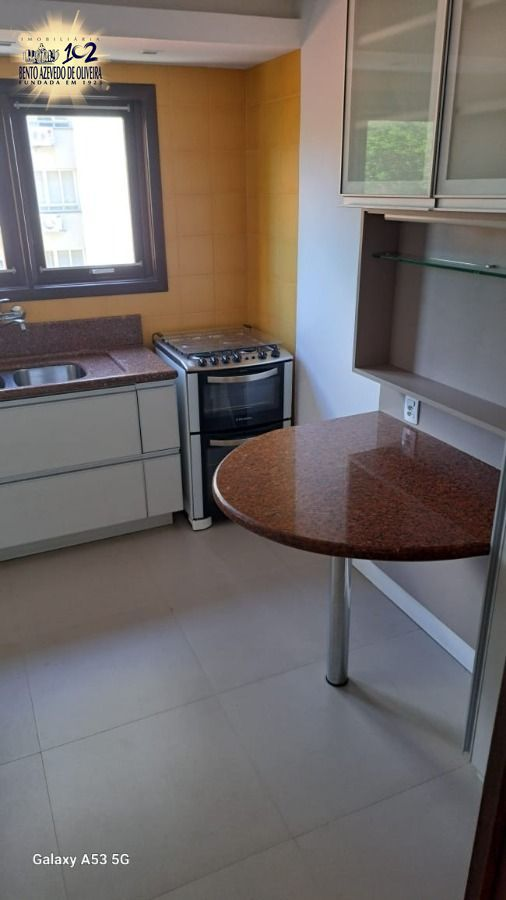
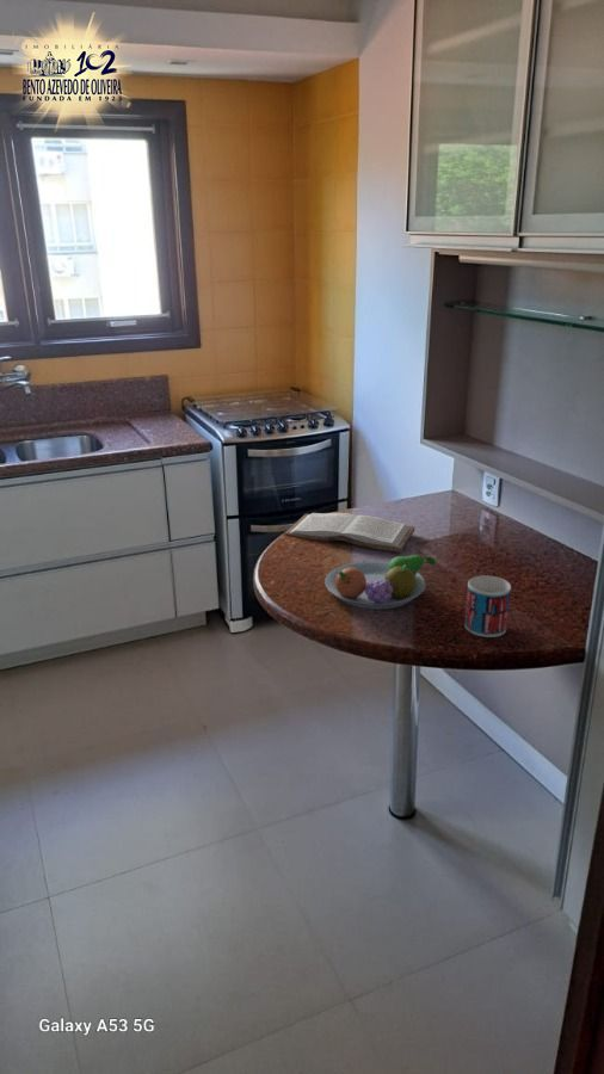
+ book (350, 527)
+ fruit bowl (378, 573)
+ mug (487, 601)
